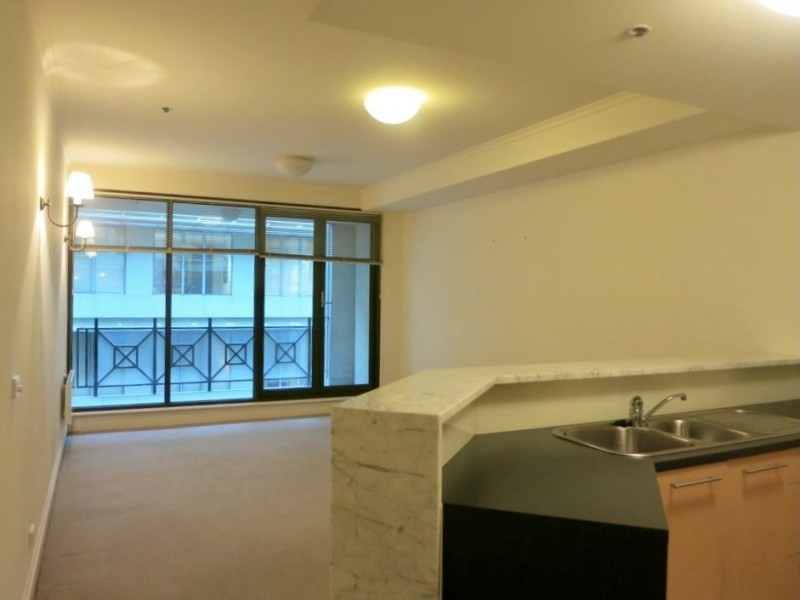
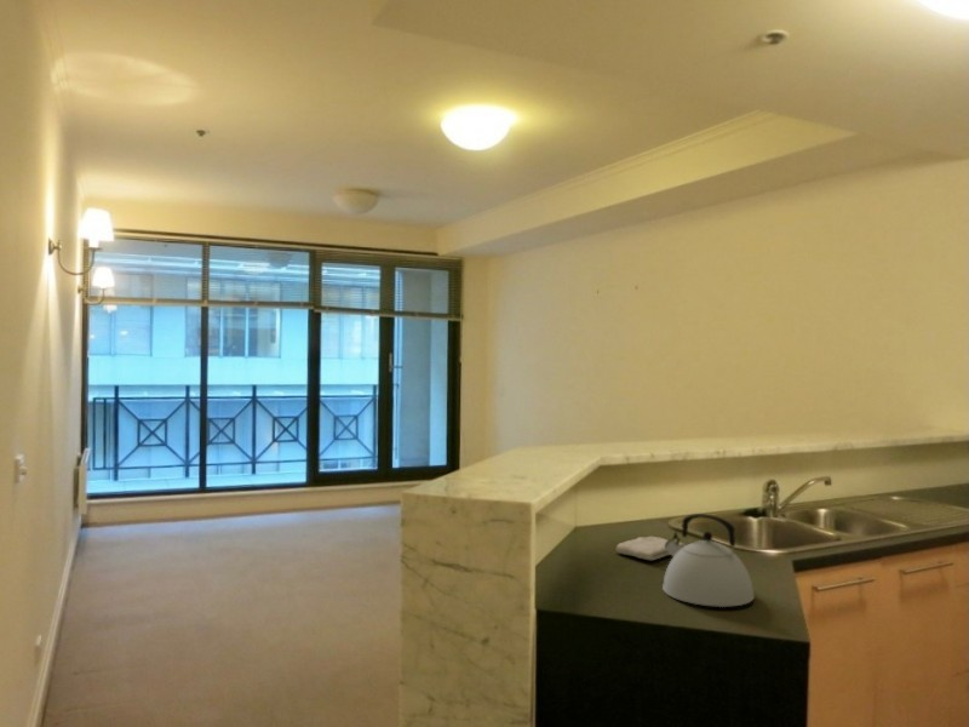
+ kettle (705, 553)
+ washcloth (650, 546)
